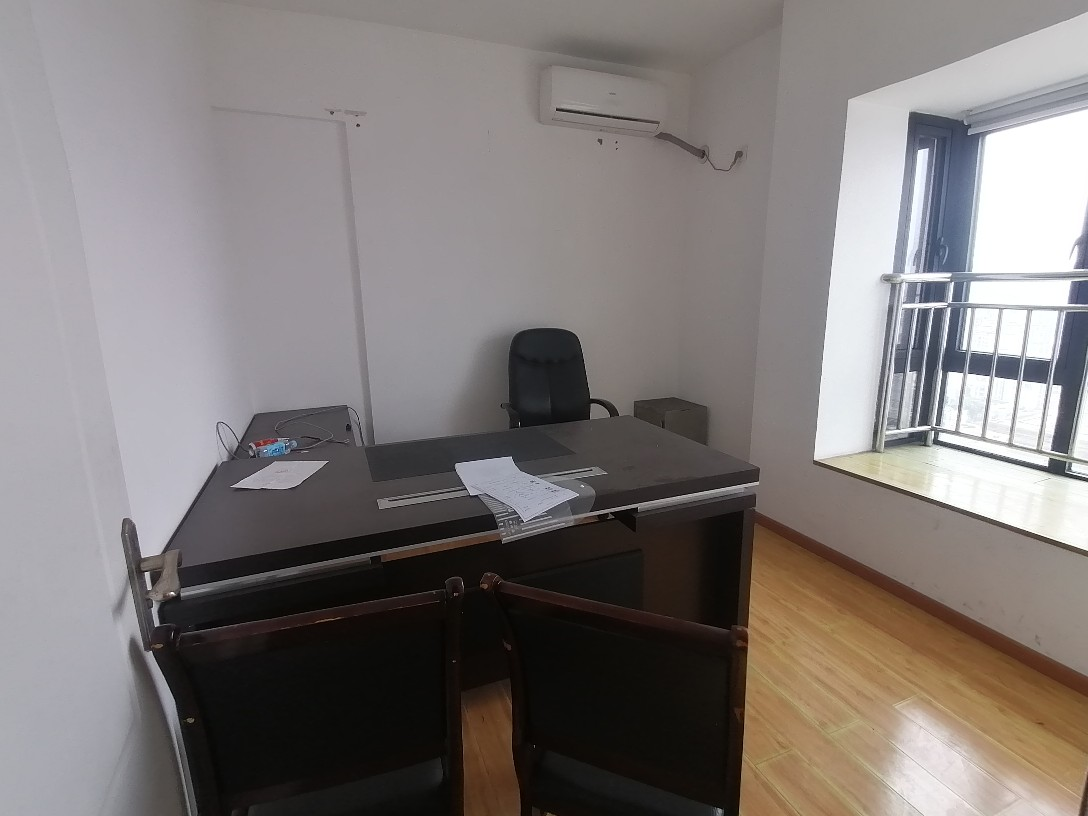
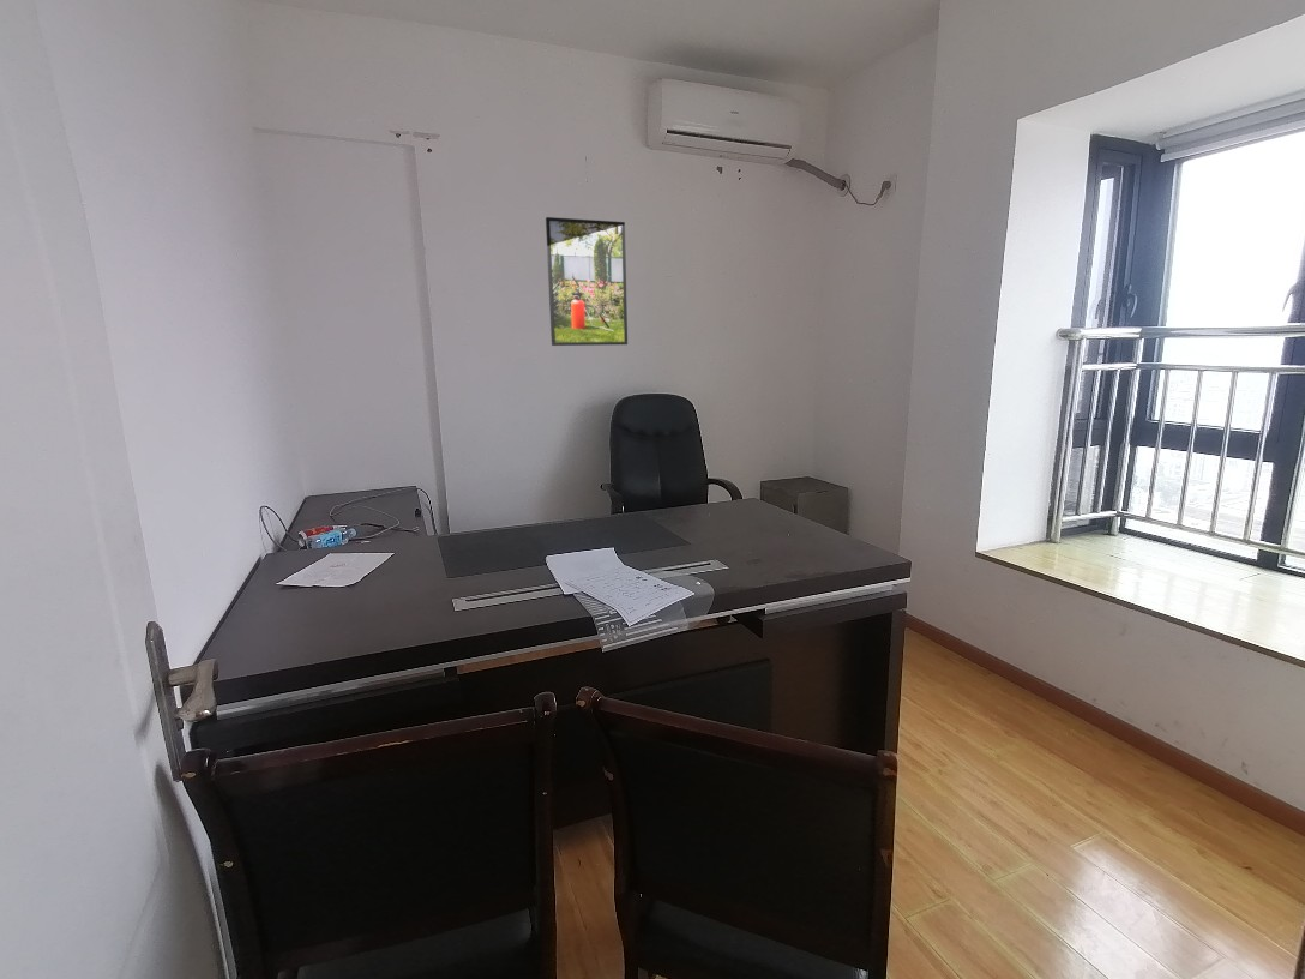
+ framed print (588, 283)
